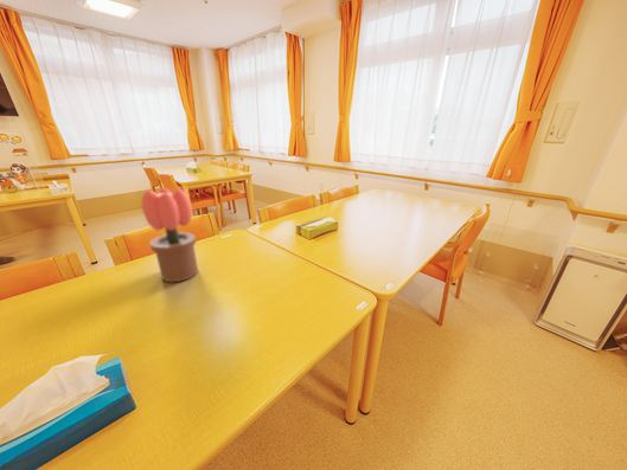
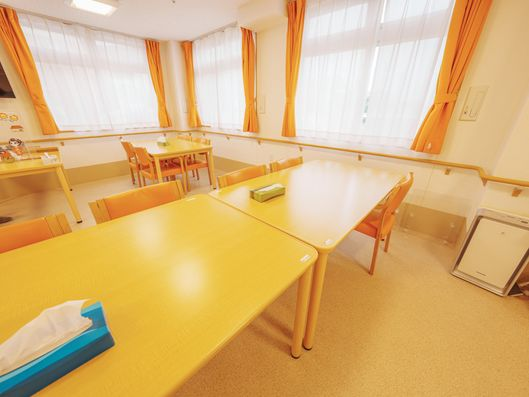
- potted flower (172, 234)
